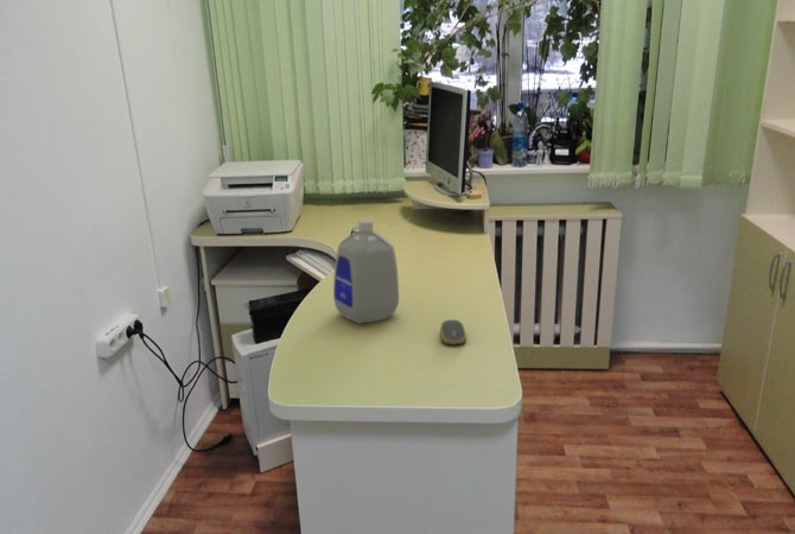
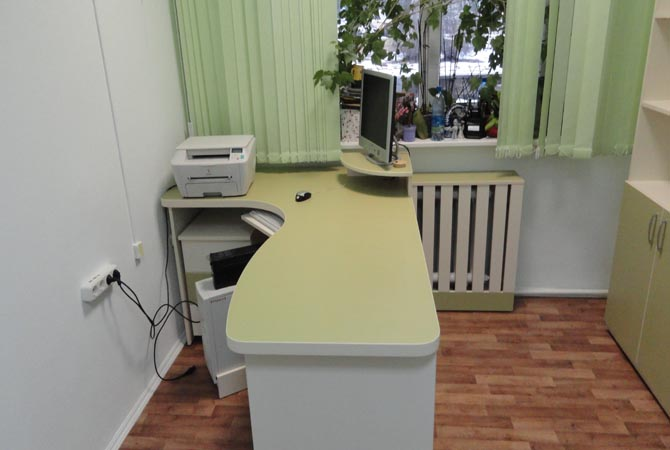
- bottle (364, 268)
- computer mouse (452, 330)
